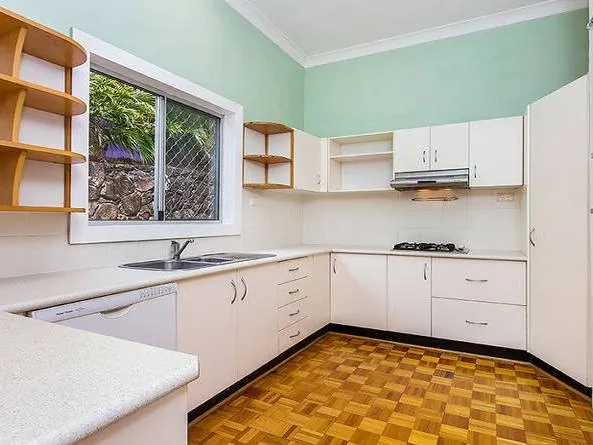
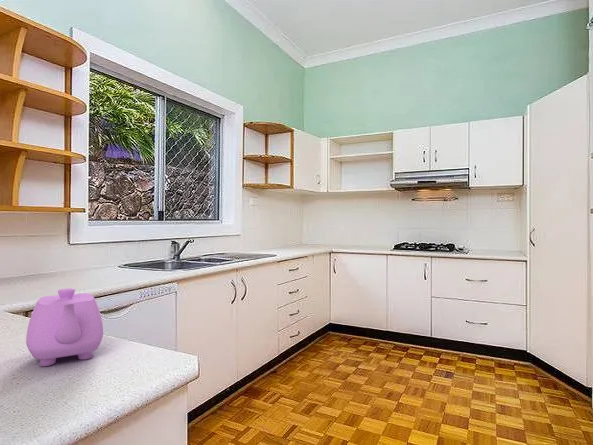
+ teapot (66, 323)
